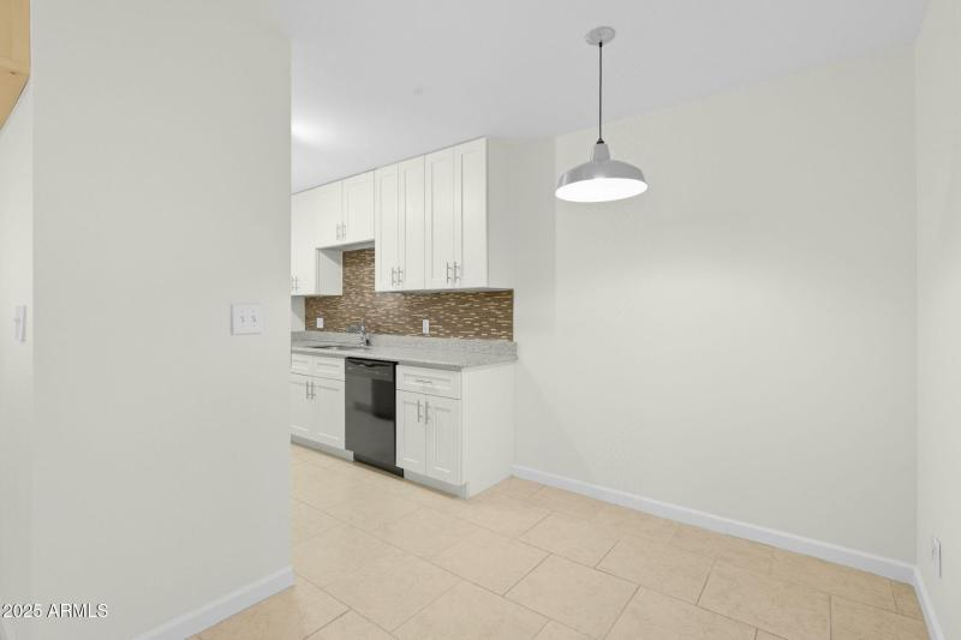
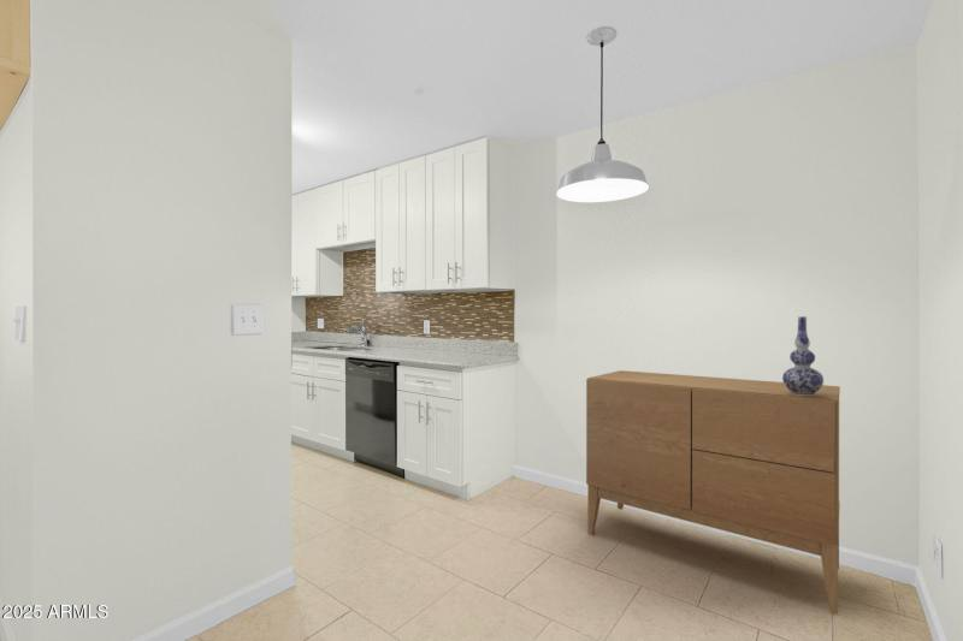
+ sideboard (704, 465)
+ vase (802, 355)
